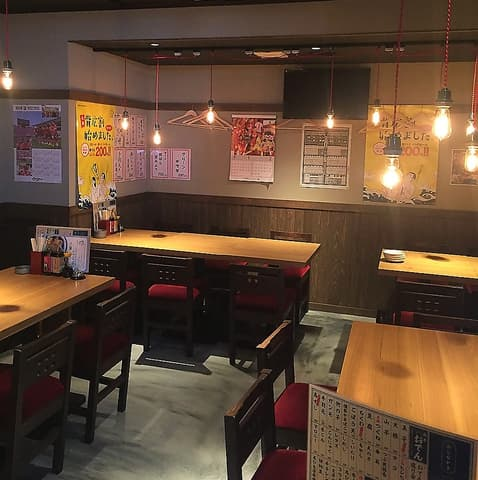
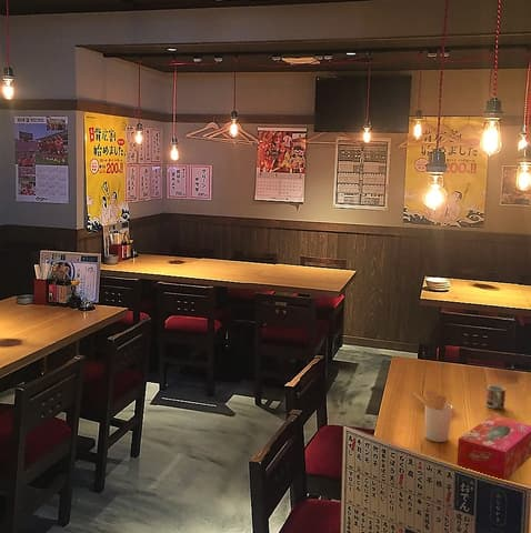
+ cup (497, 398)
+ utensil holder (430, 413)
+ tissue box (497, 446)
